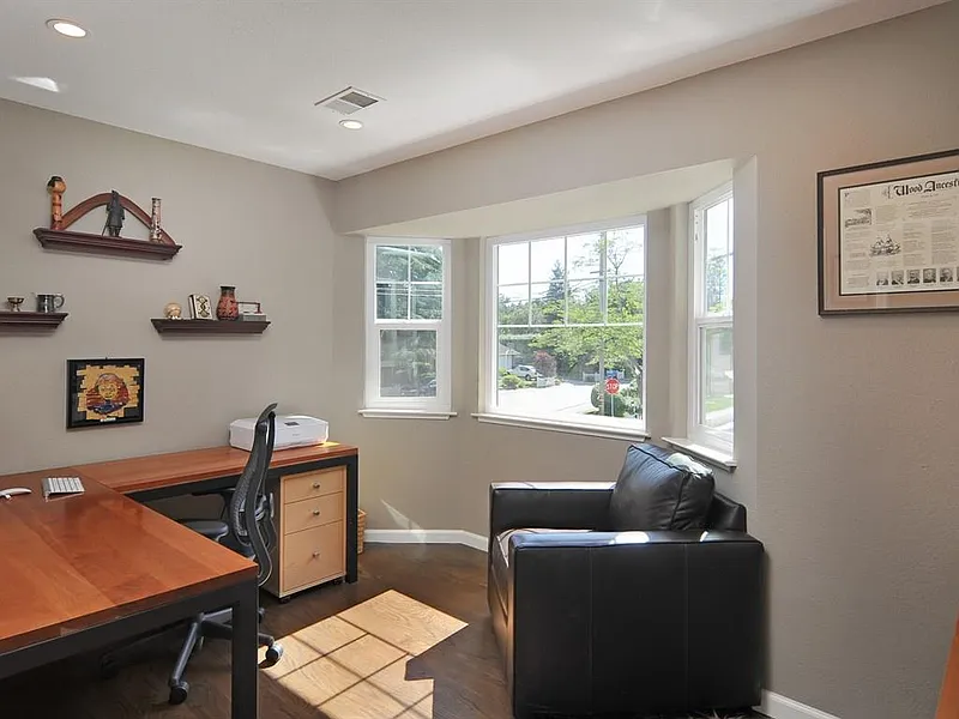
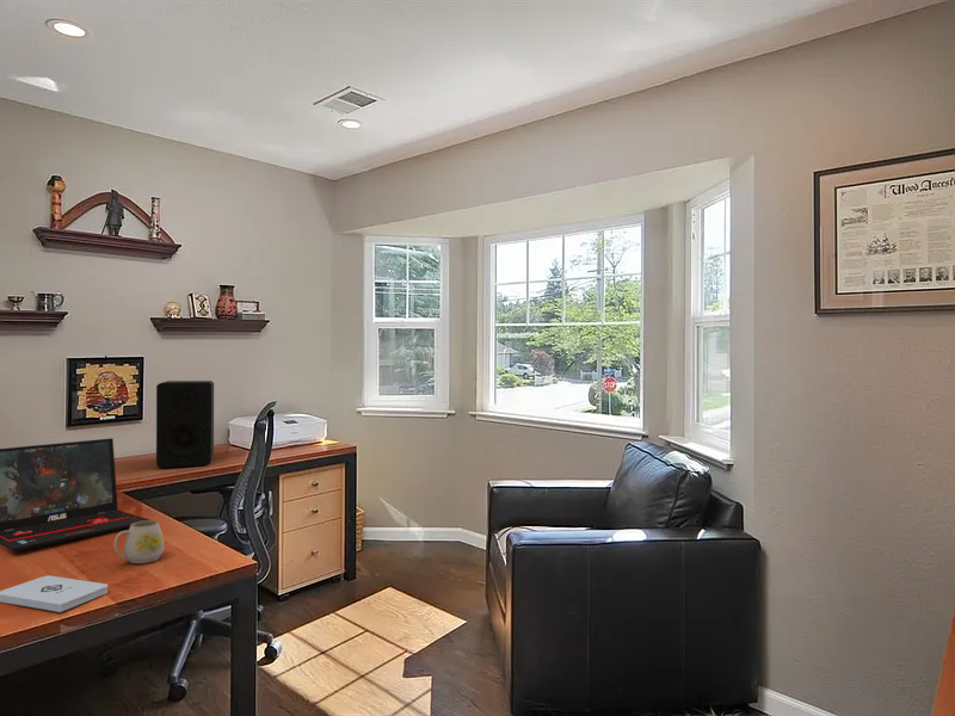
+ laptop (68, 488)
+ speaker (186, 421)
+ notepad (53, 592)
+ mug (138, 542)
